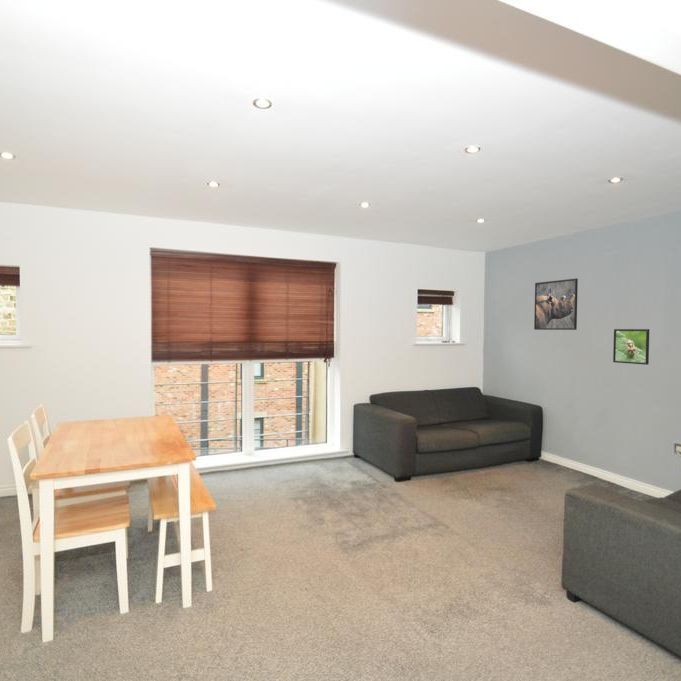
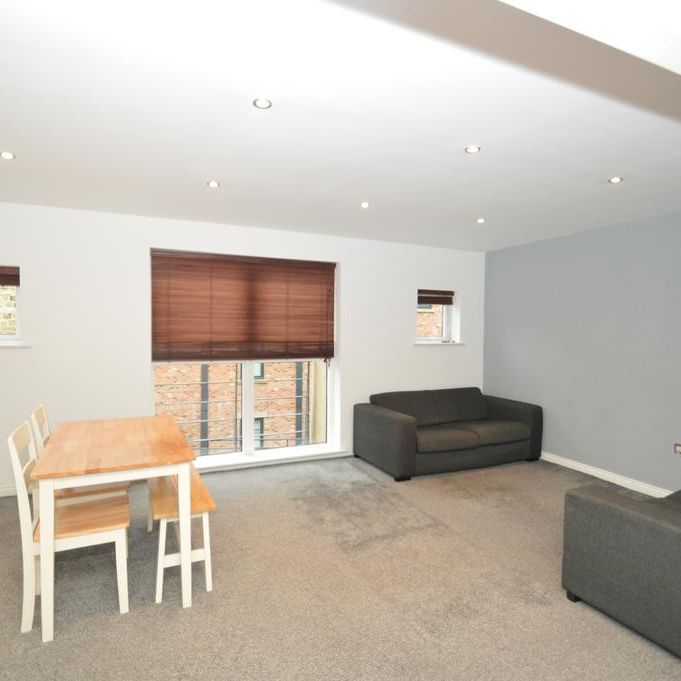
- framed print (554, 305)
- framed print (630, 346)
